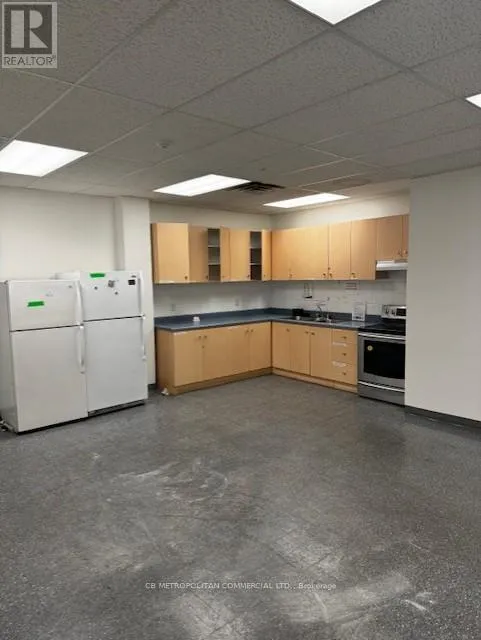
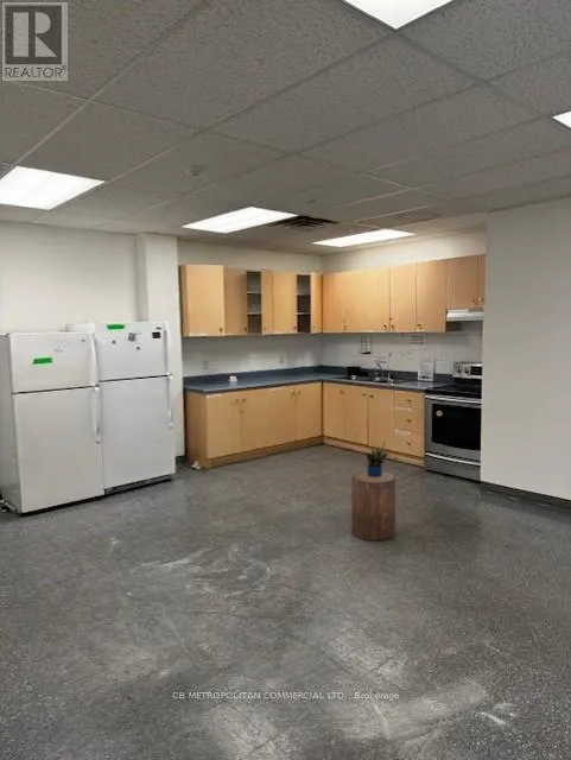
+ stool (373, 504)
+ potted plant (379, 456)
